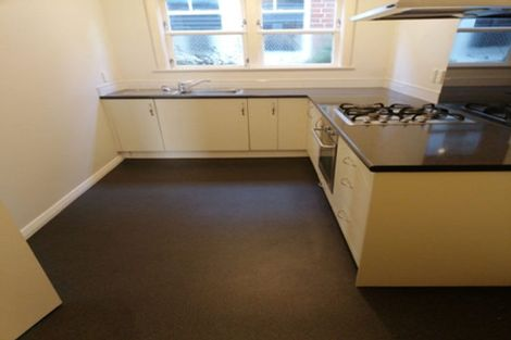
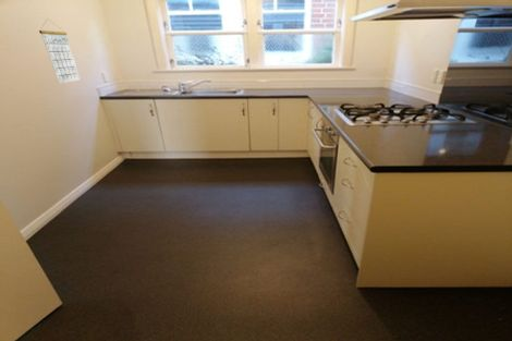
+ calendar (60, 51)
